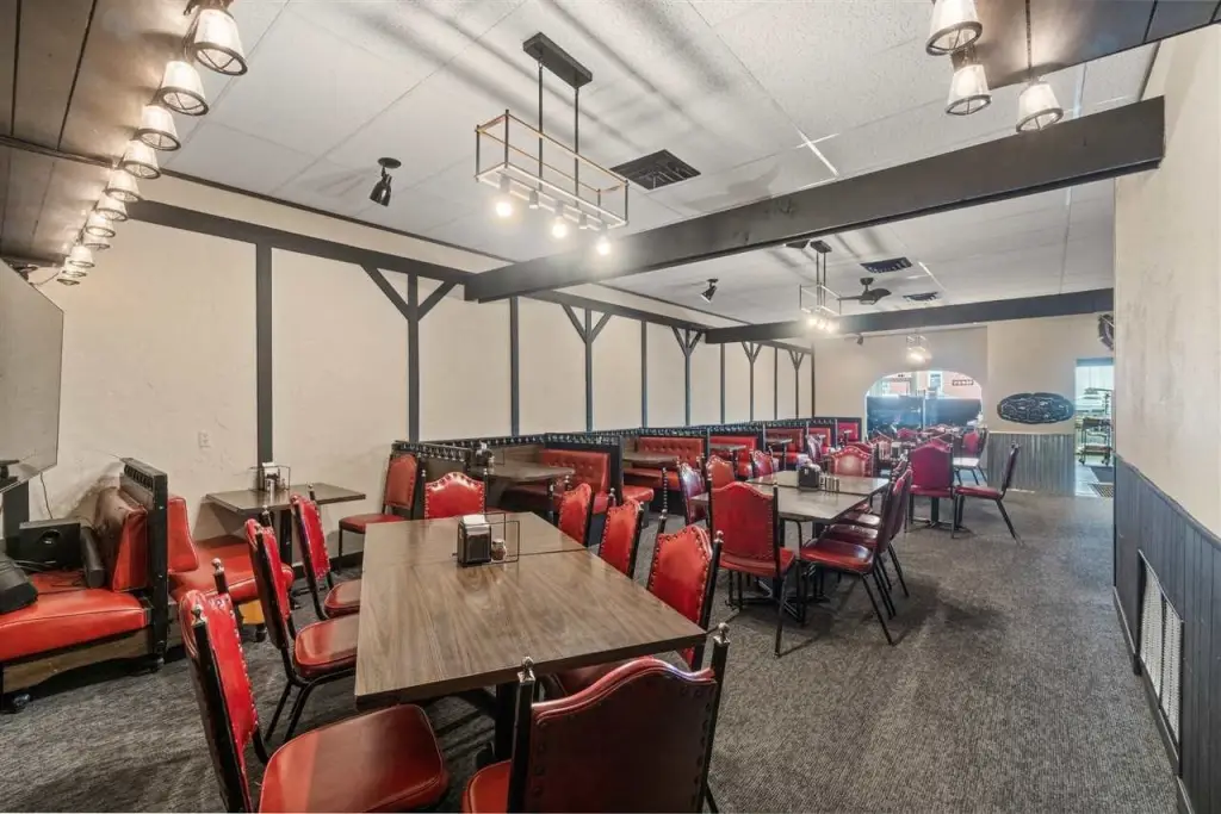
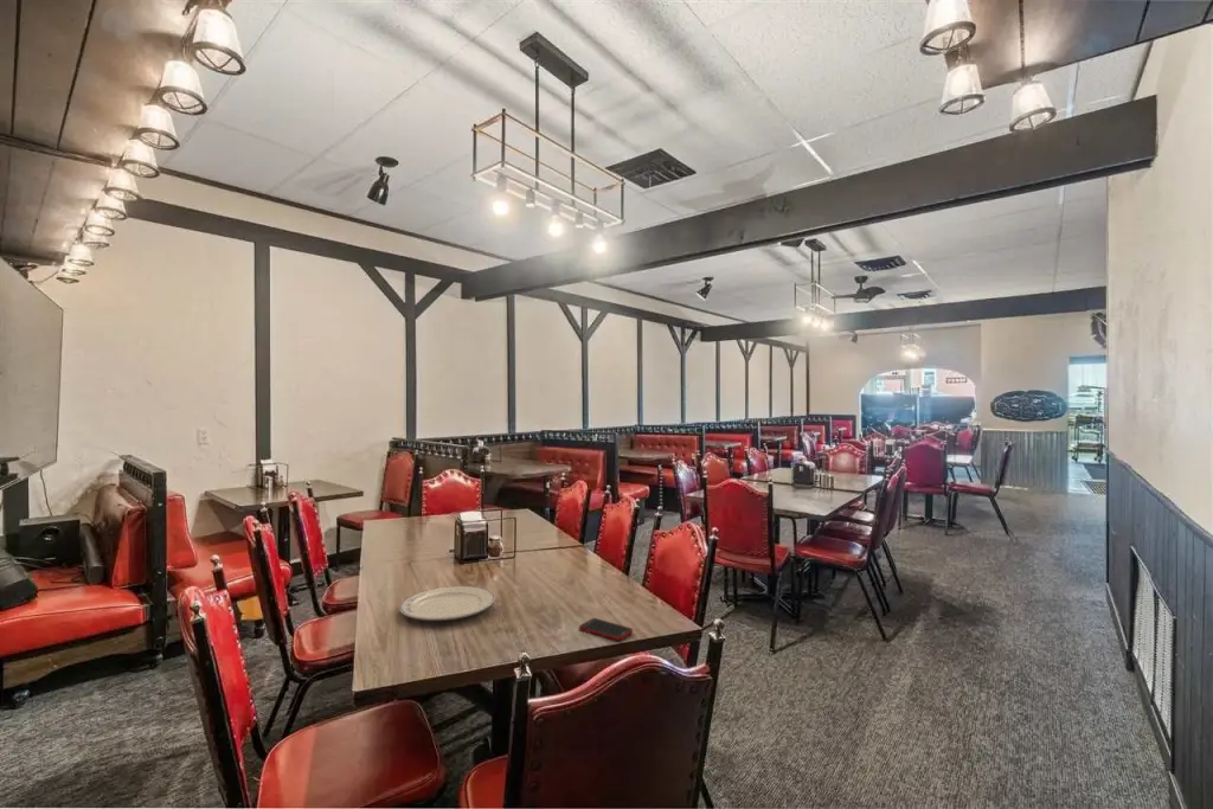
+ cell phone (605, 629)
+ chinaware (448, 604)
